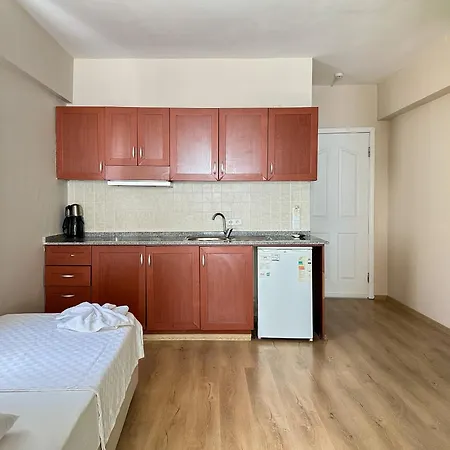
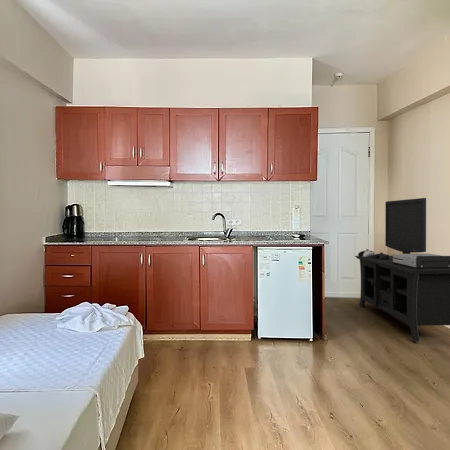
+ media console (402, 260)
